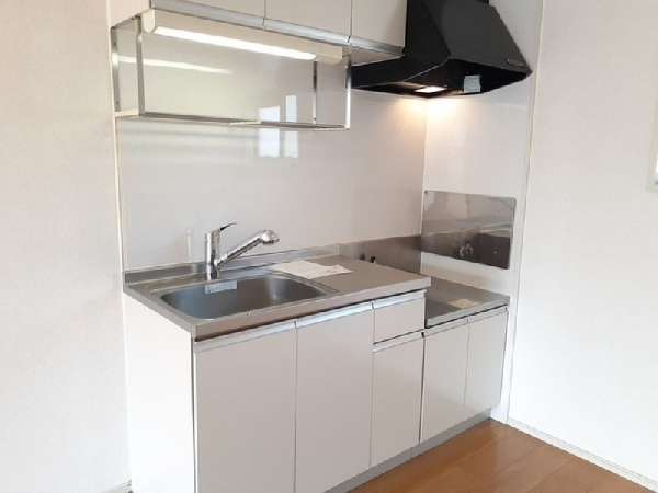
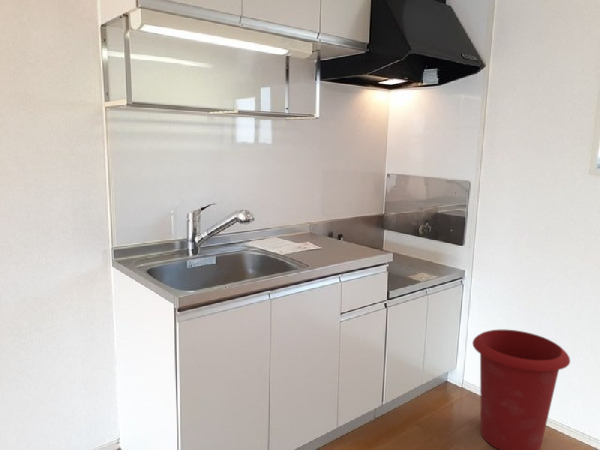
+ waste bin (515, 391)
